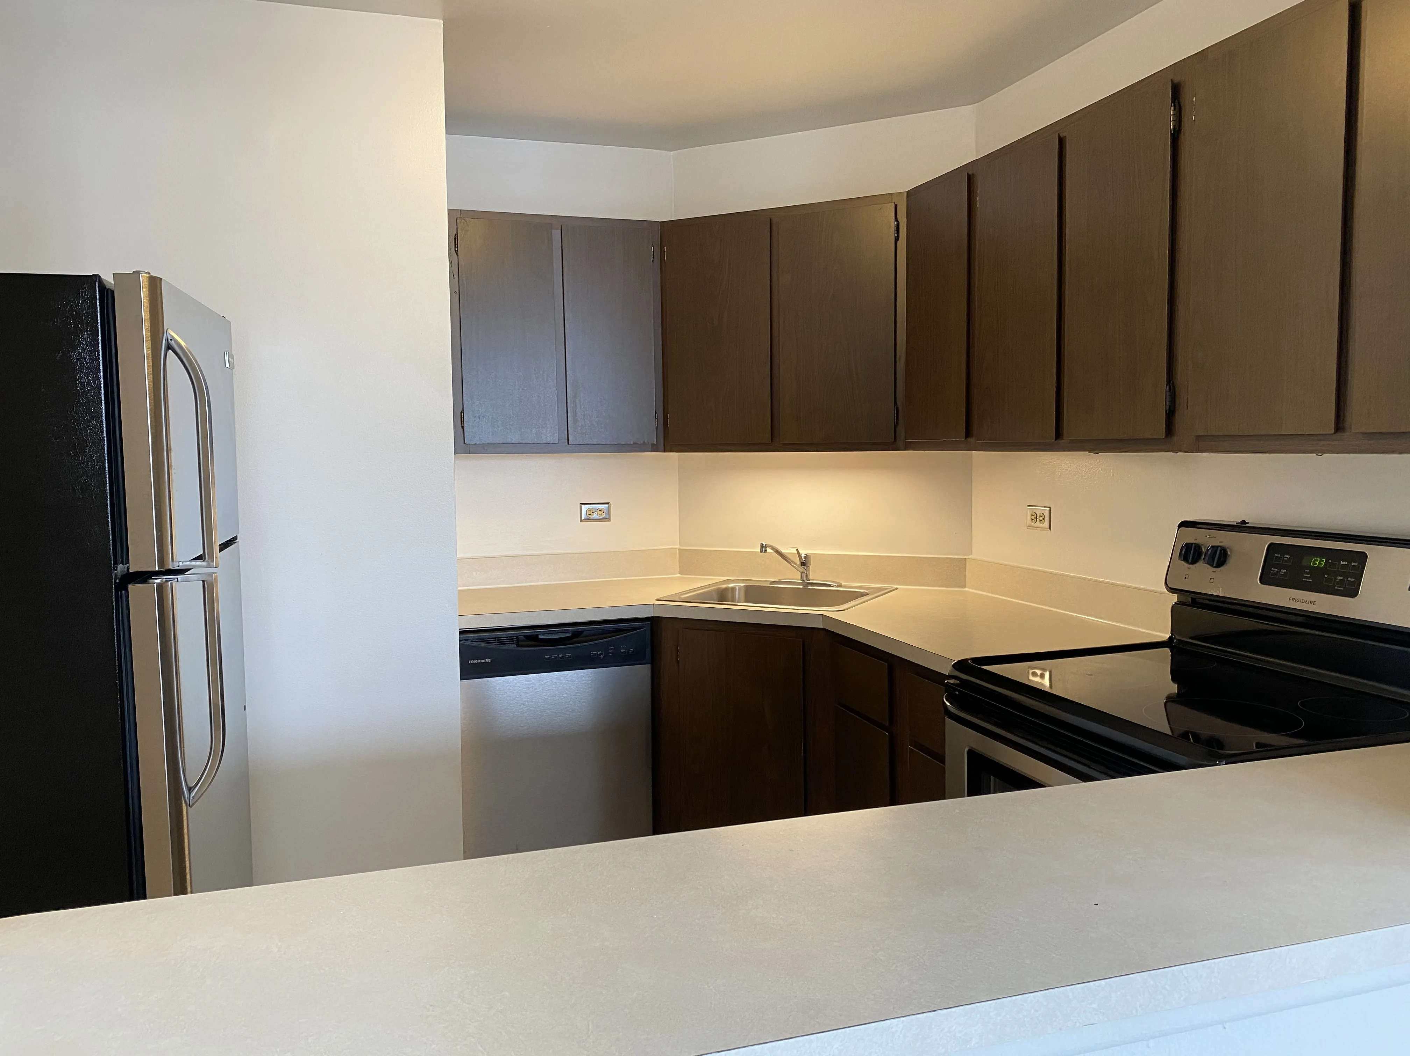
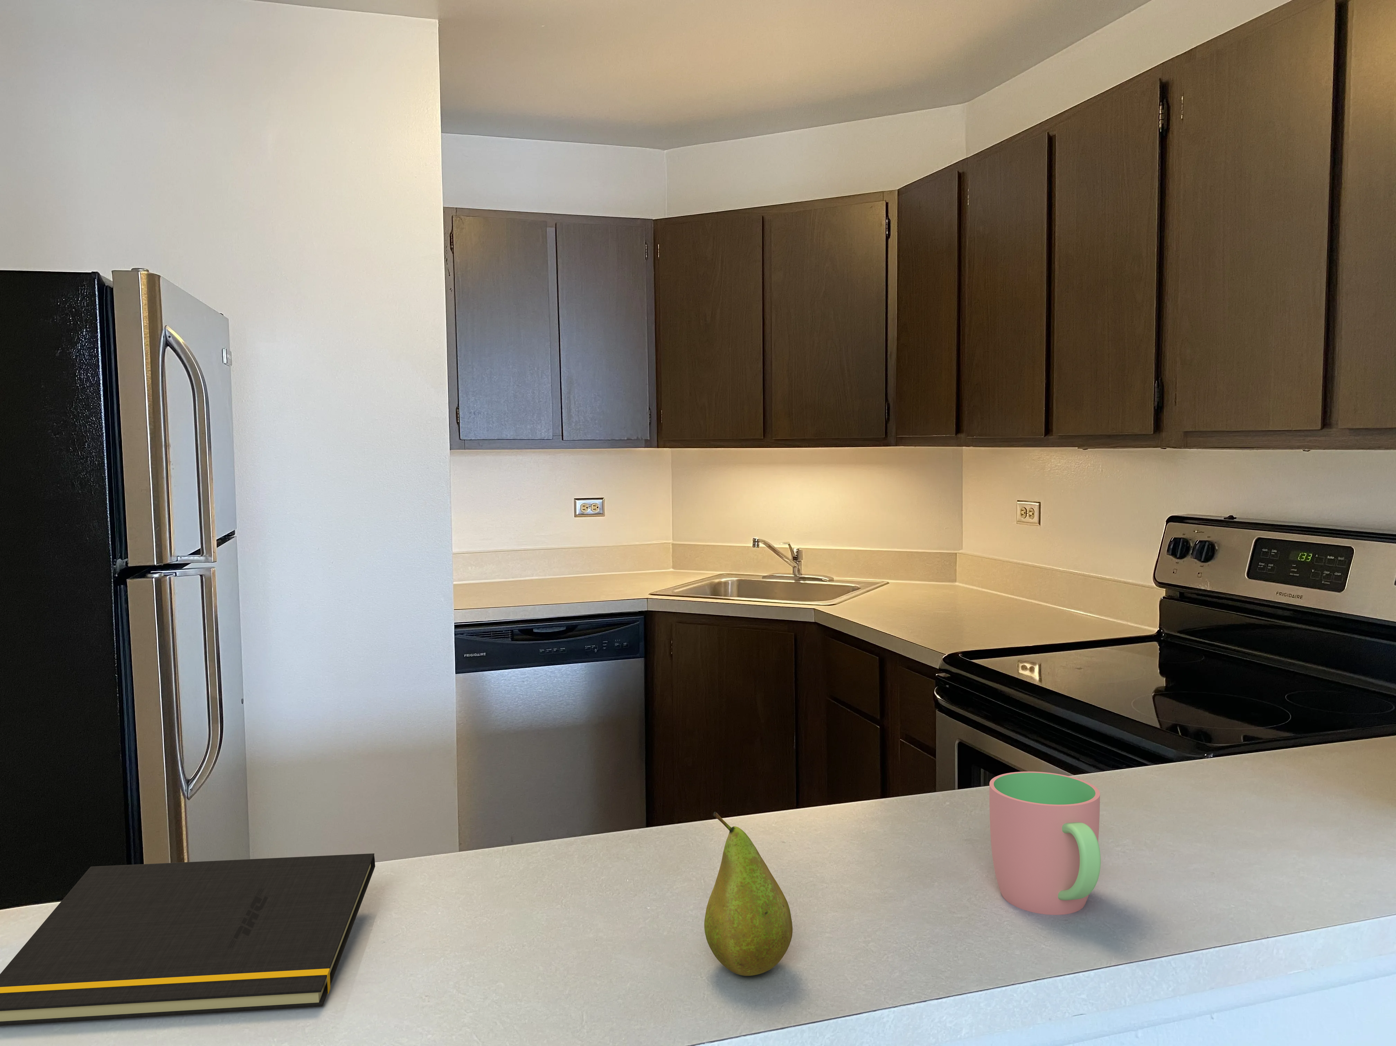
+ cup (1053, 850)
+ fruit (747, 889)
+ notepad (197, 931)
